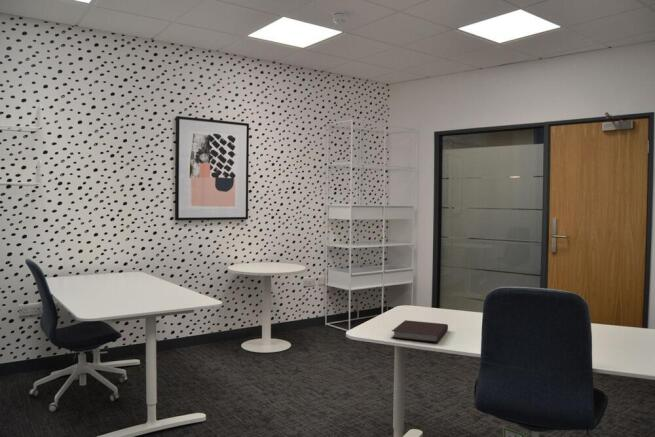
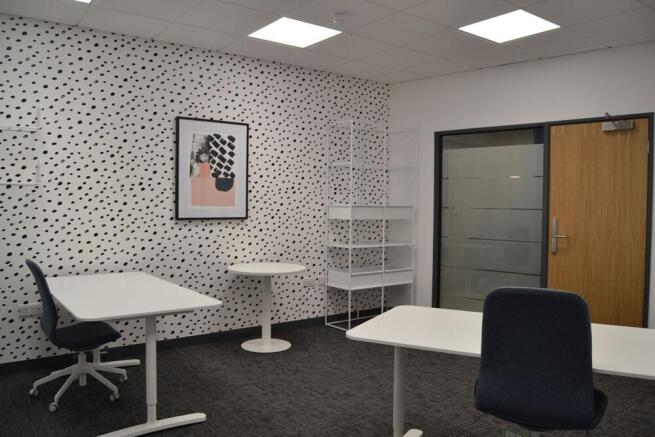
- notebook (420, 330)
